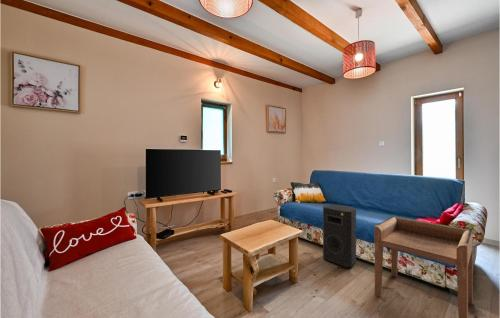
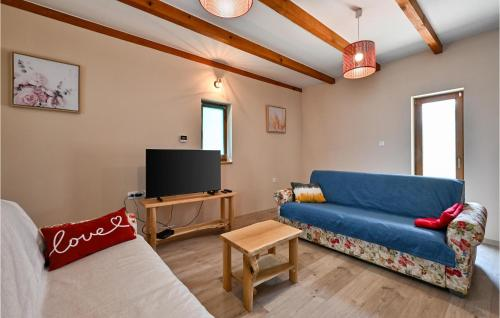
- speaker (340, 234)
- side table (423, 256)
